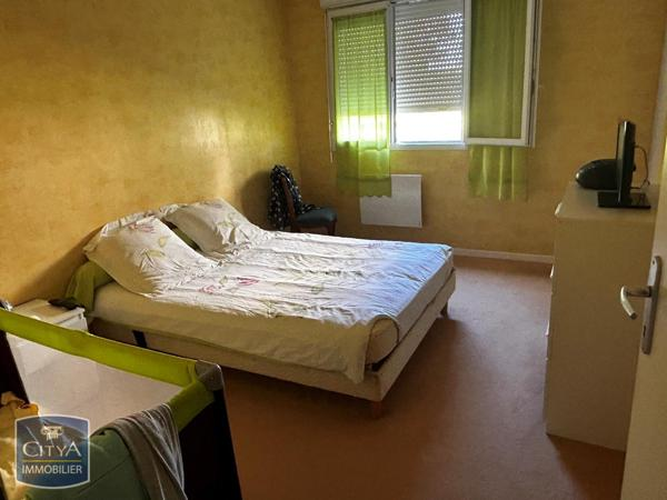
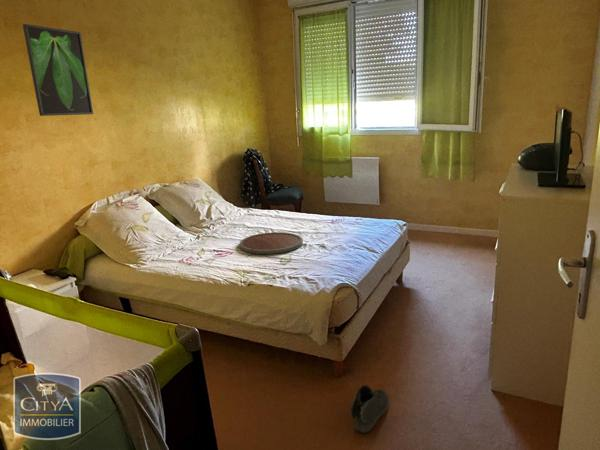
+ tray (271, 242)
+ sneaker (371, 401)
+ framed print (60, 72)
